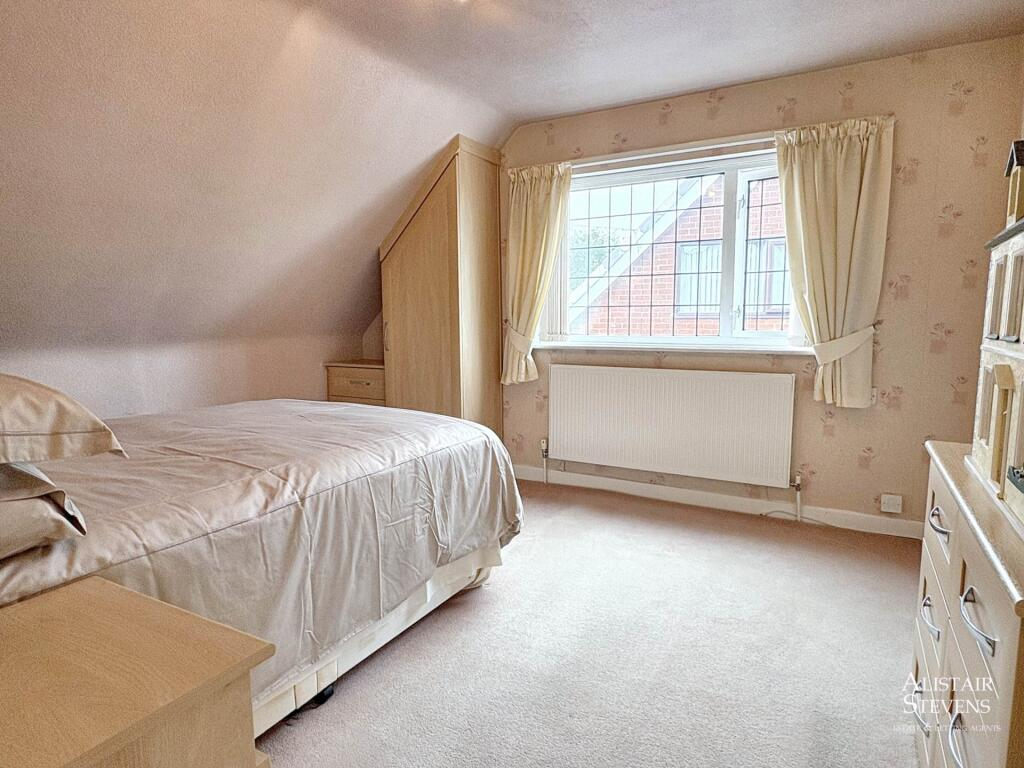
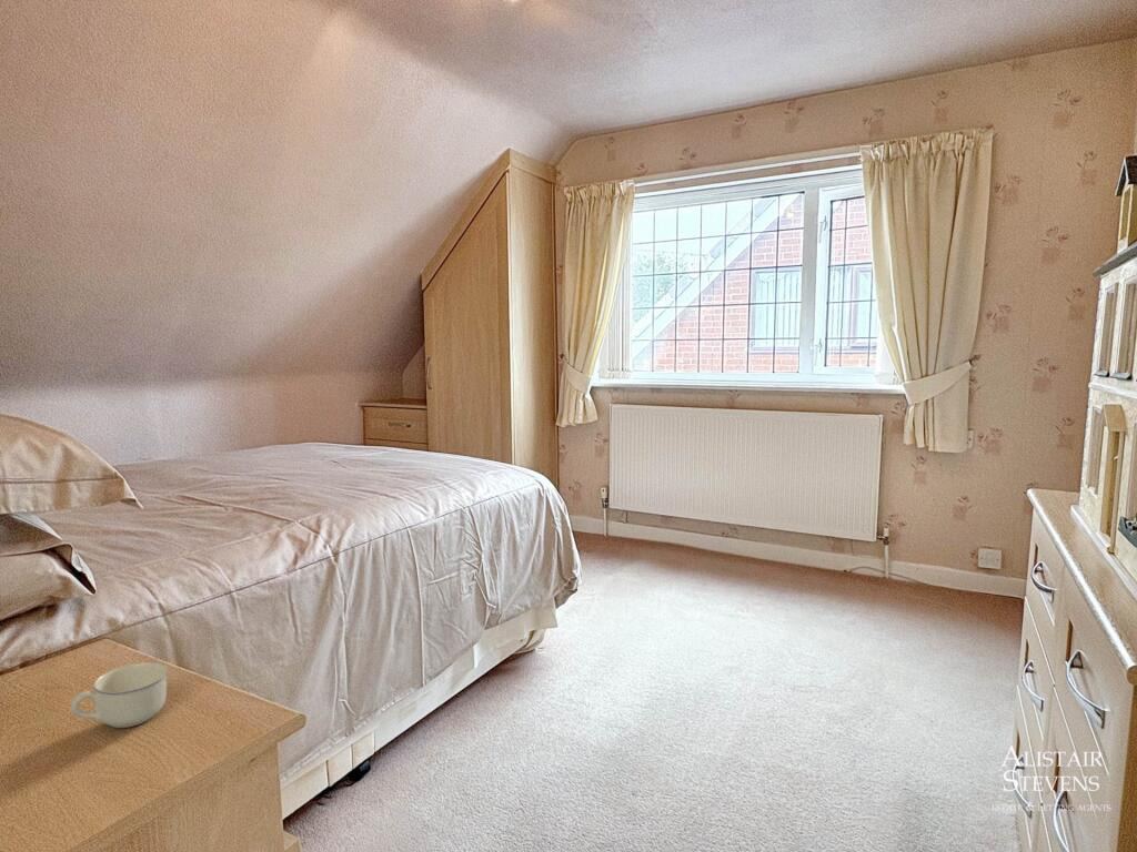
+ cup (121, 700)
